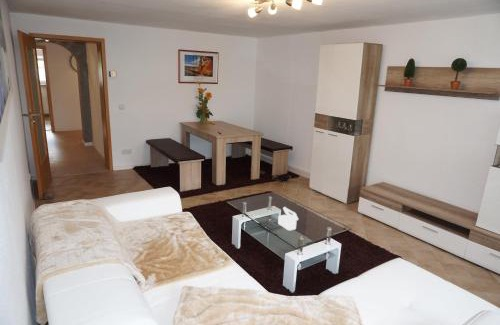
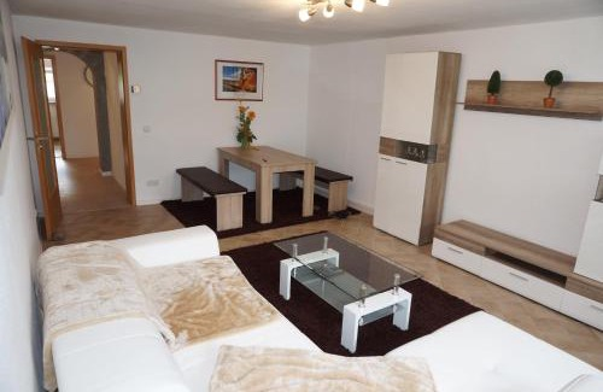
- box (288, 217)
